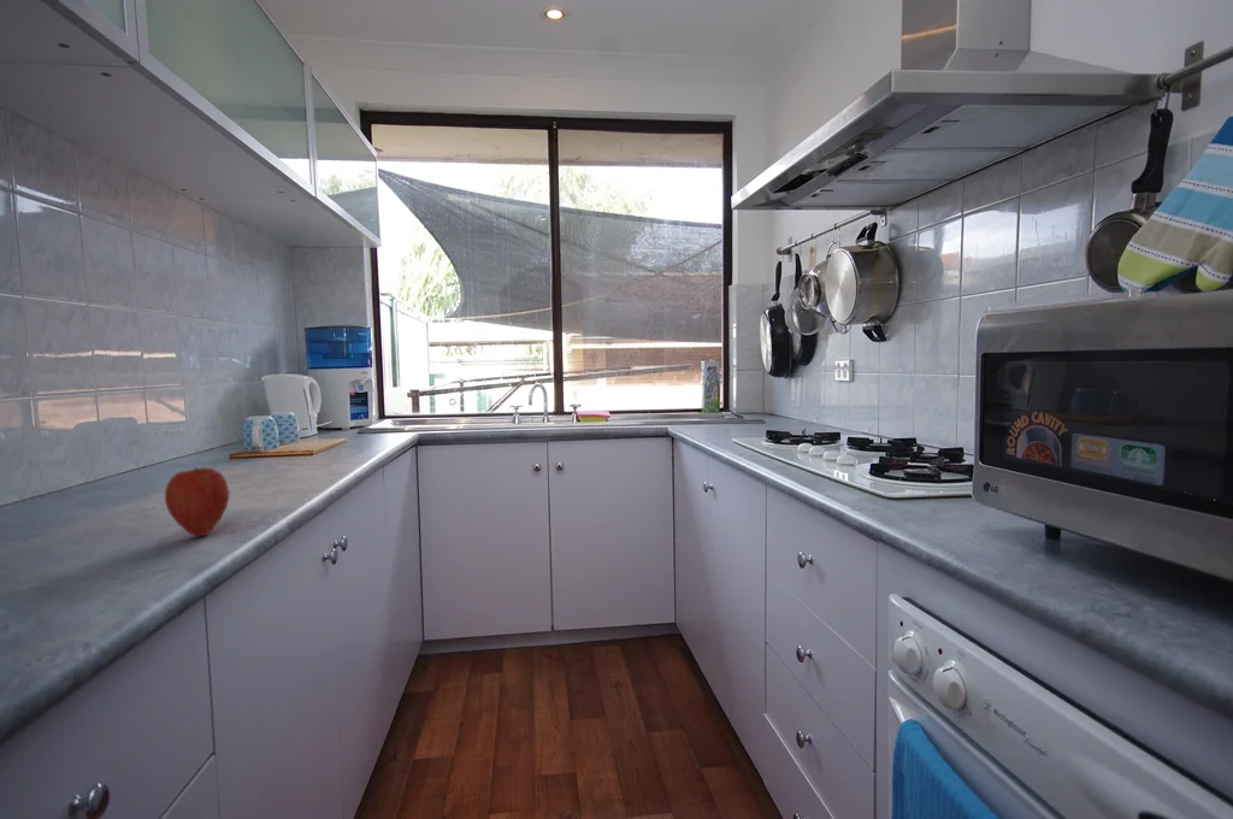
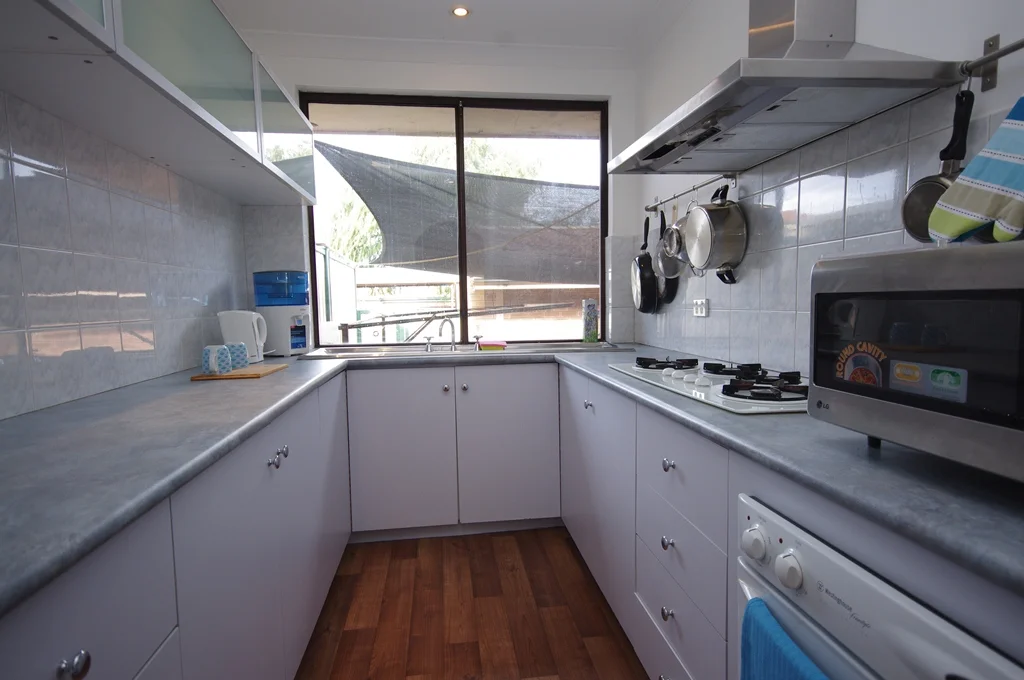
- apple (197, 500)
